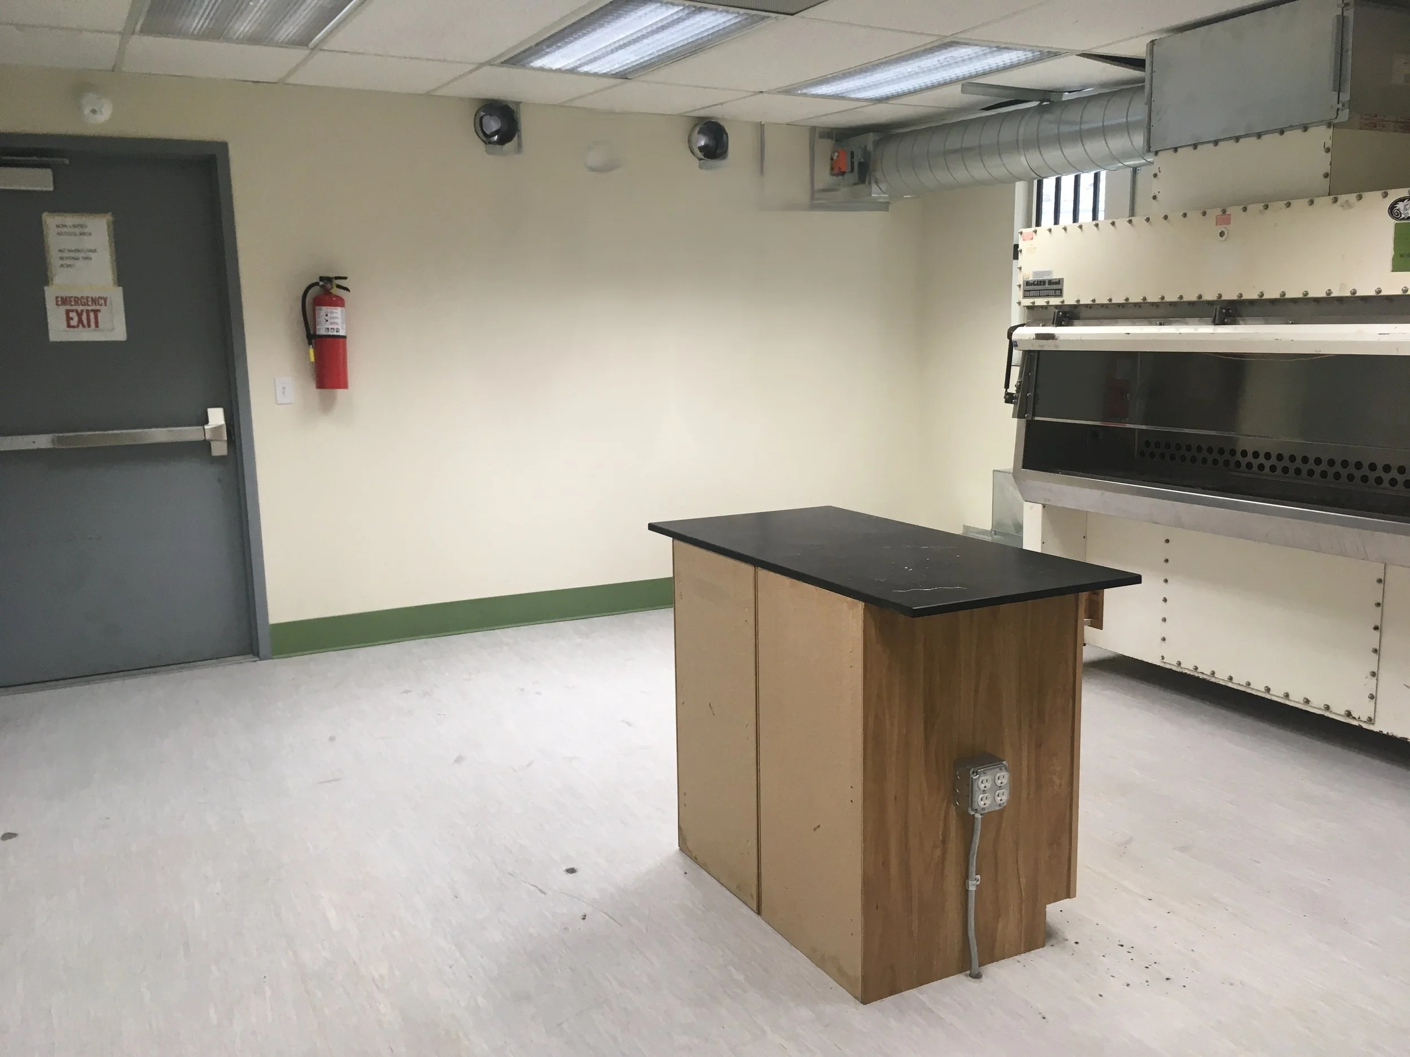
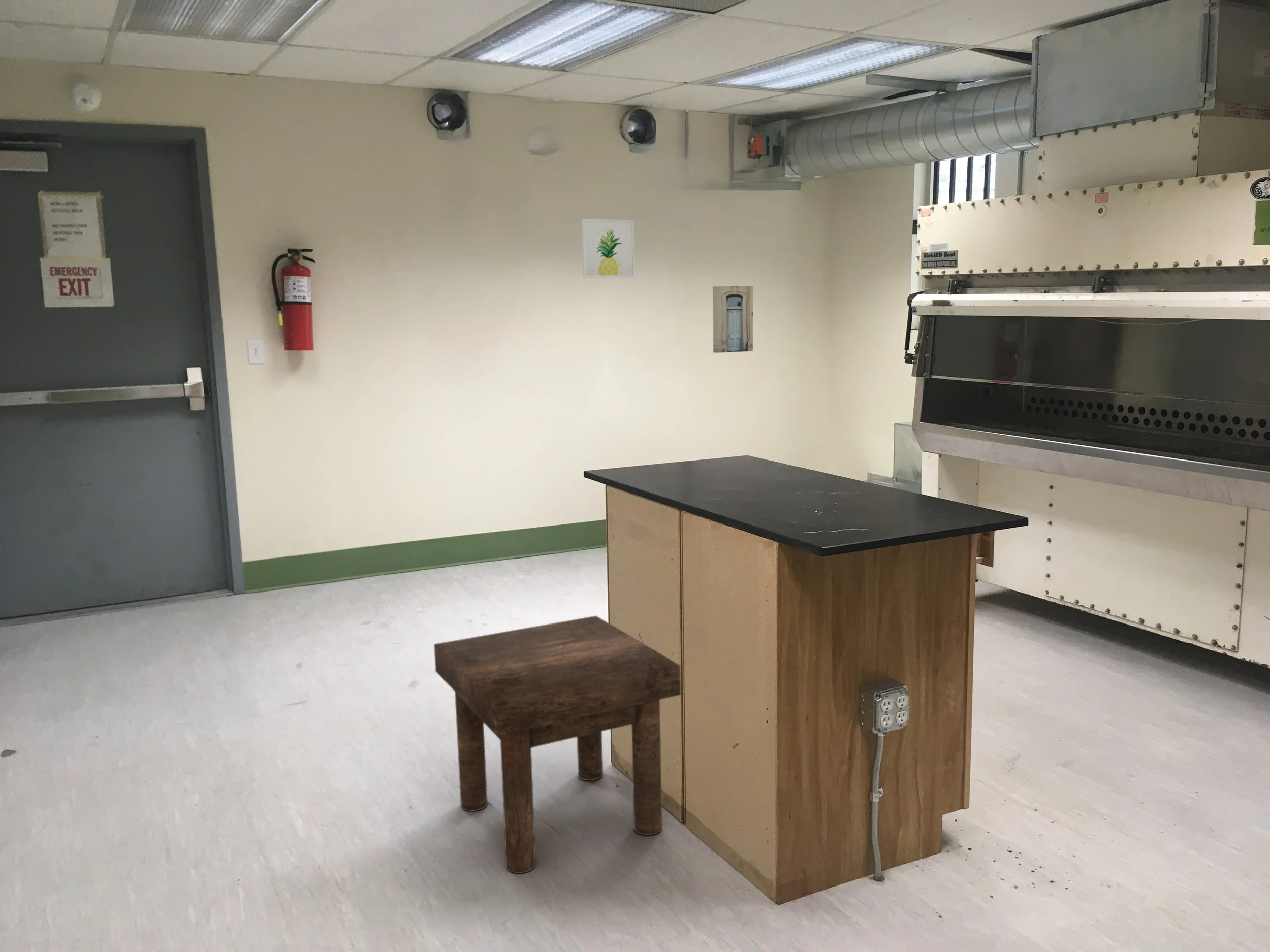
+ wall art (733, 319)
+ wall art (609, 248)
+ stool (555, 736)
